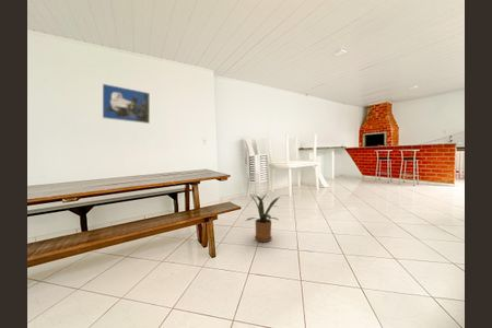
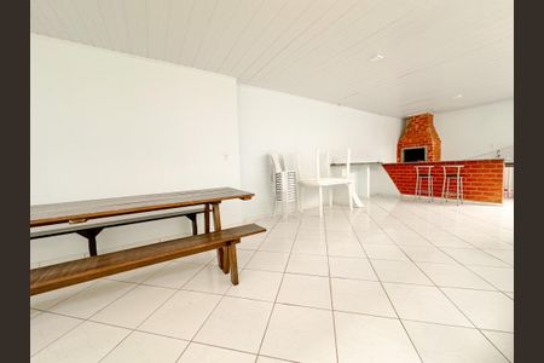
- house plant (265, 216)
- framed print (127, 105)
